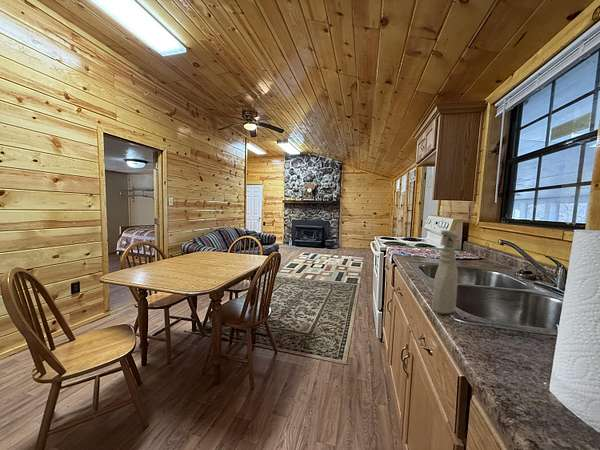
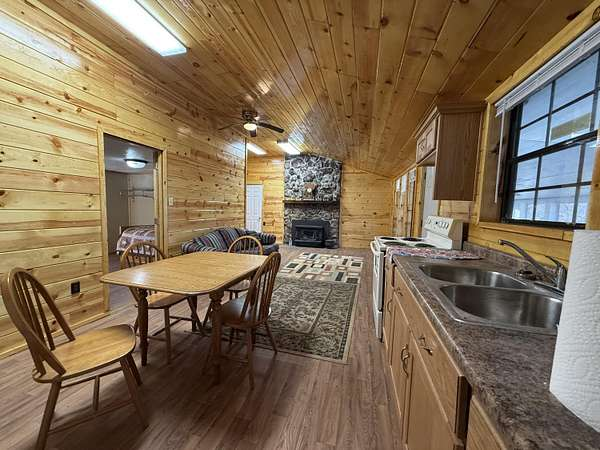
- spray bottle (446, 270)
